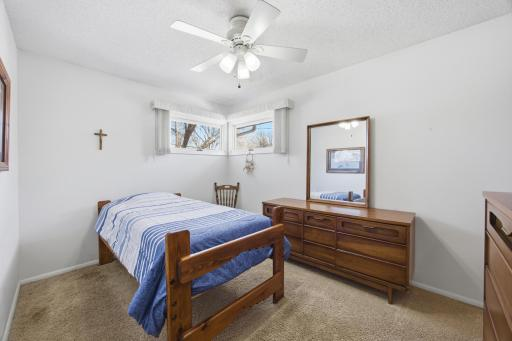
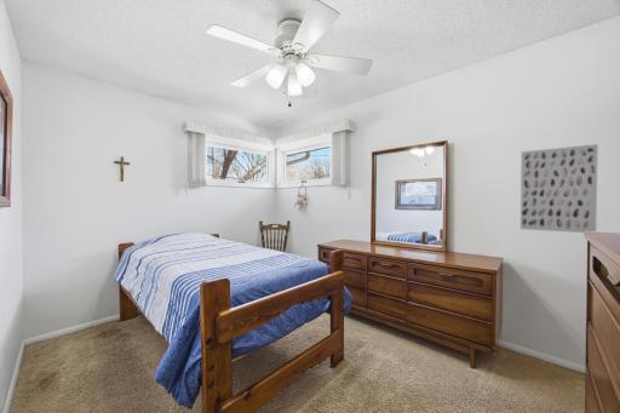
+ wall art (556, 189)
